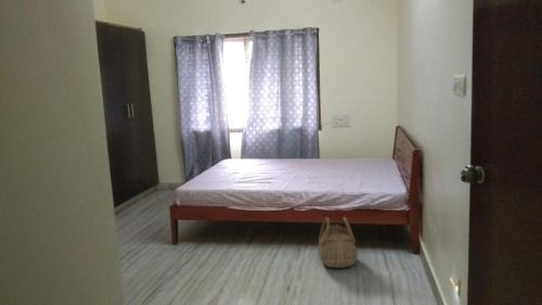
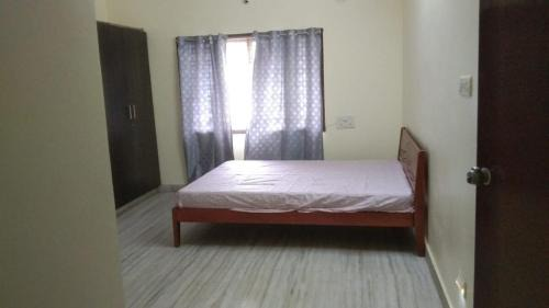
- basket (336, 240)
